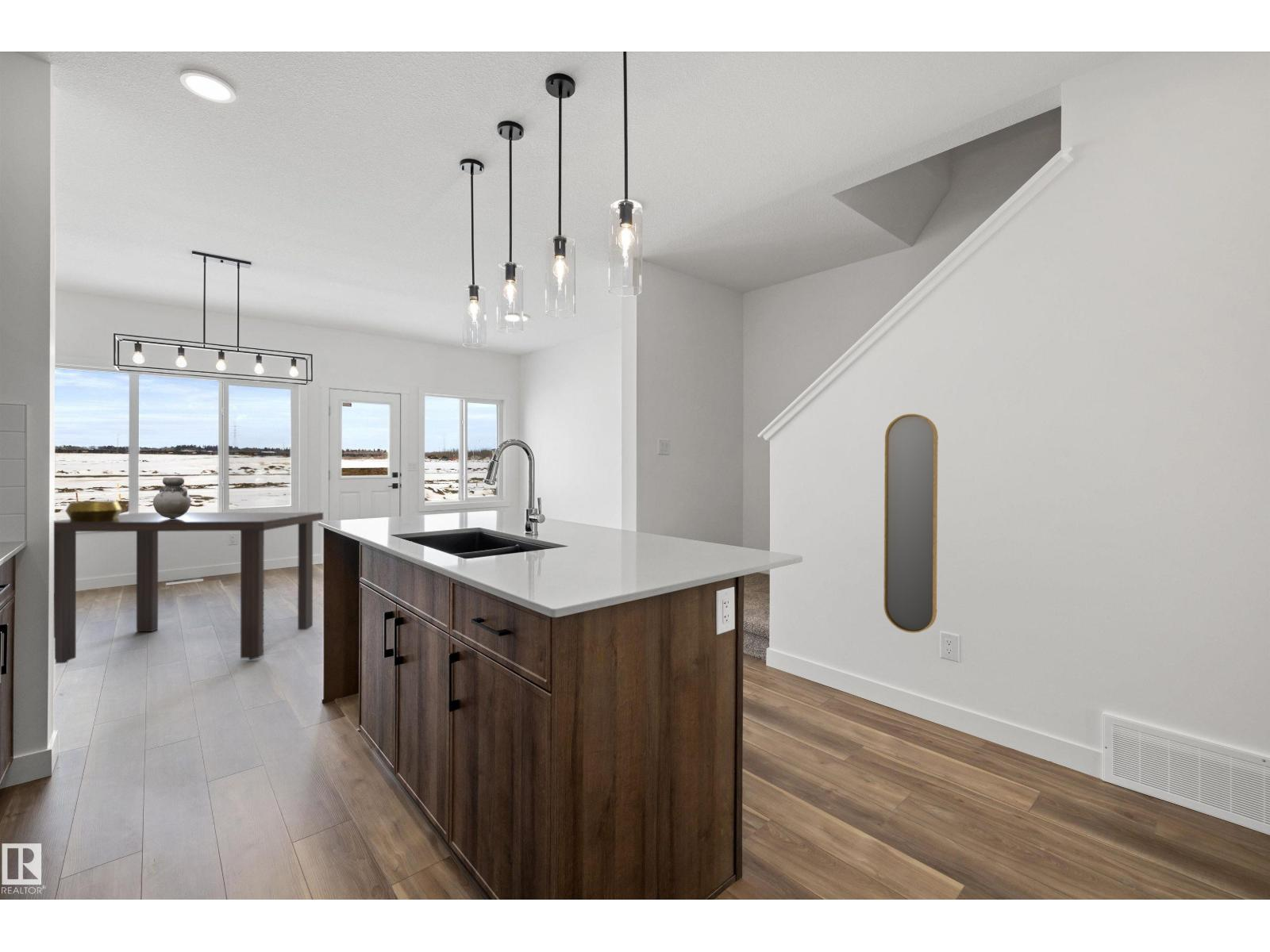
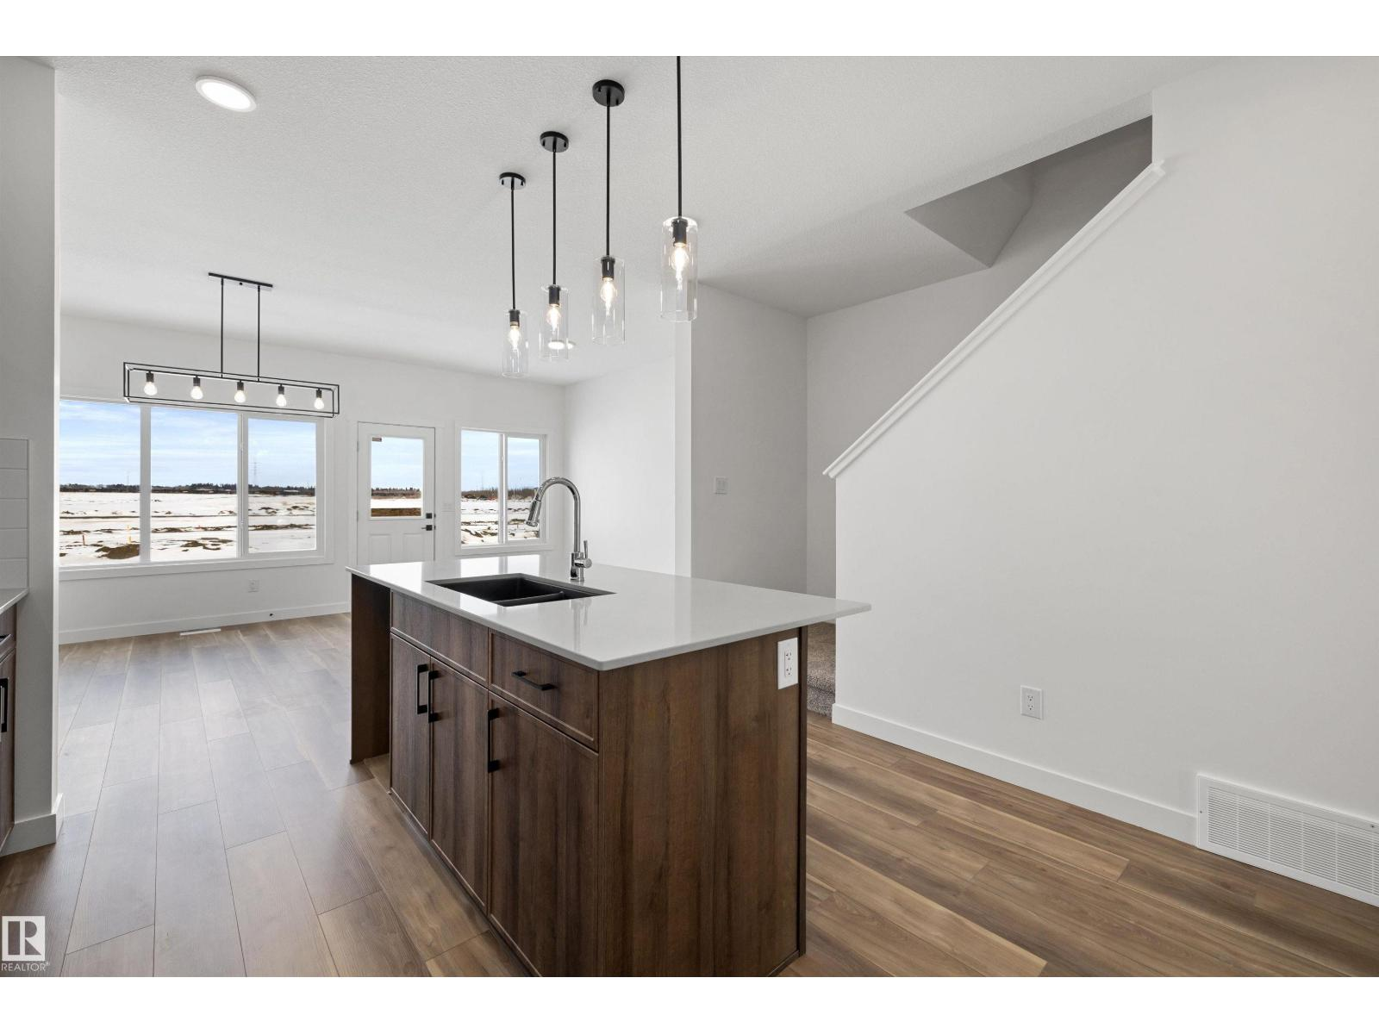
- vase (172, 497)
- home mirror (910, 523)
- decorative bowl (94, 509)
- dining table (157, 580)
